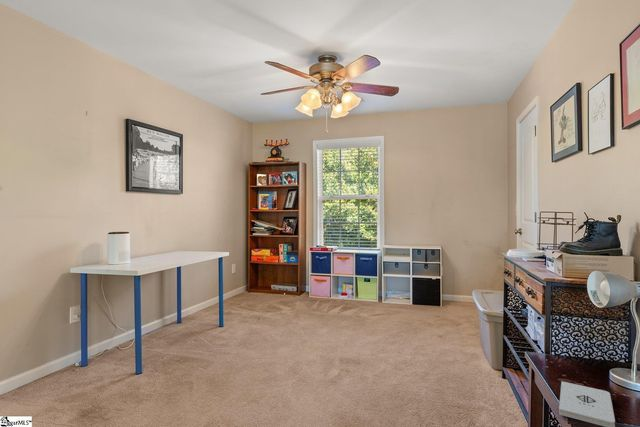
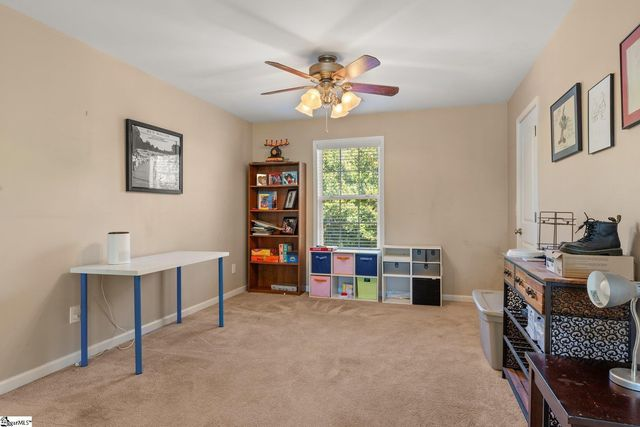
- notepad (585, 402)
